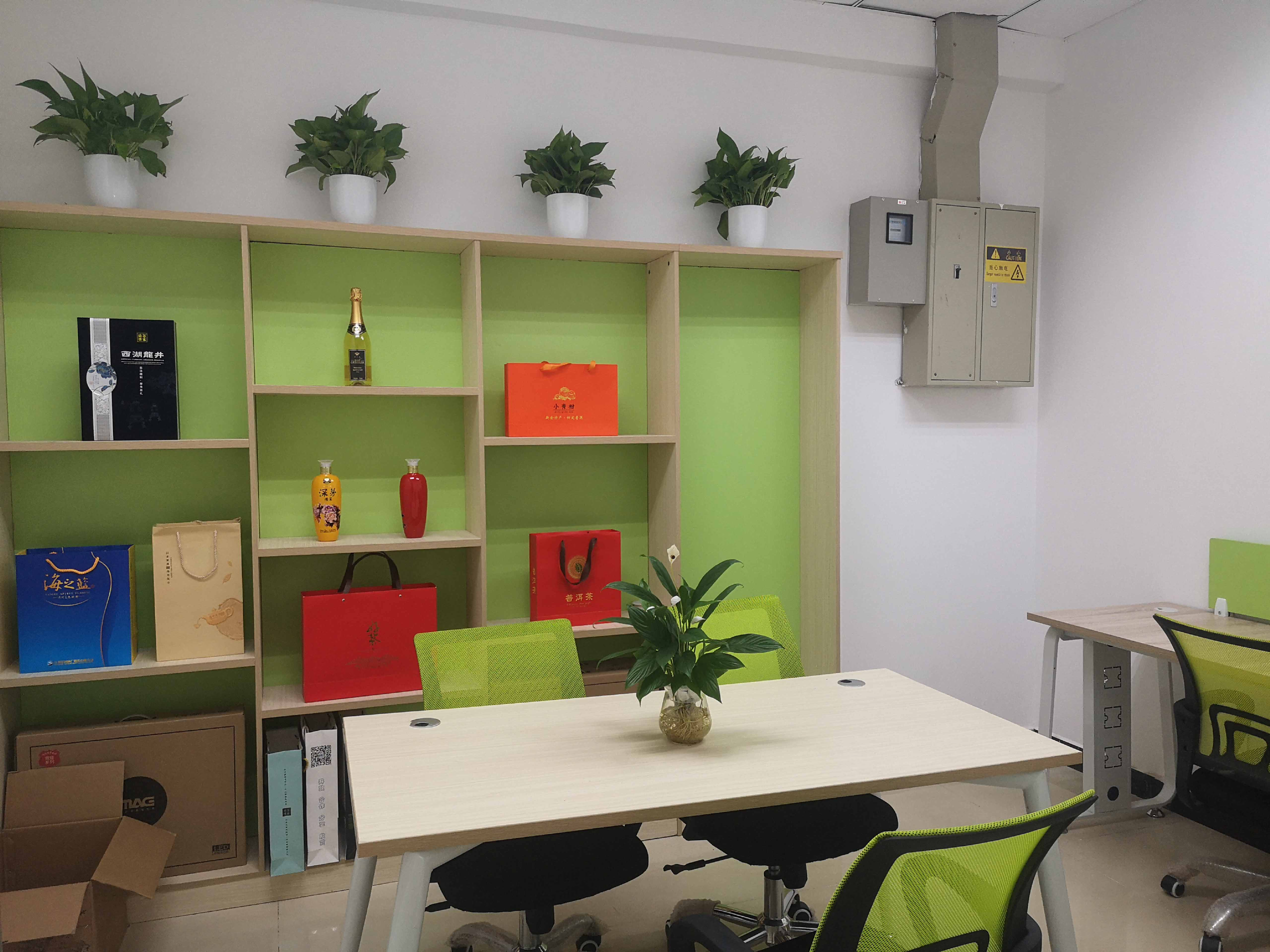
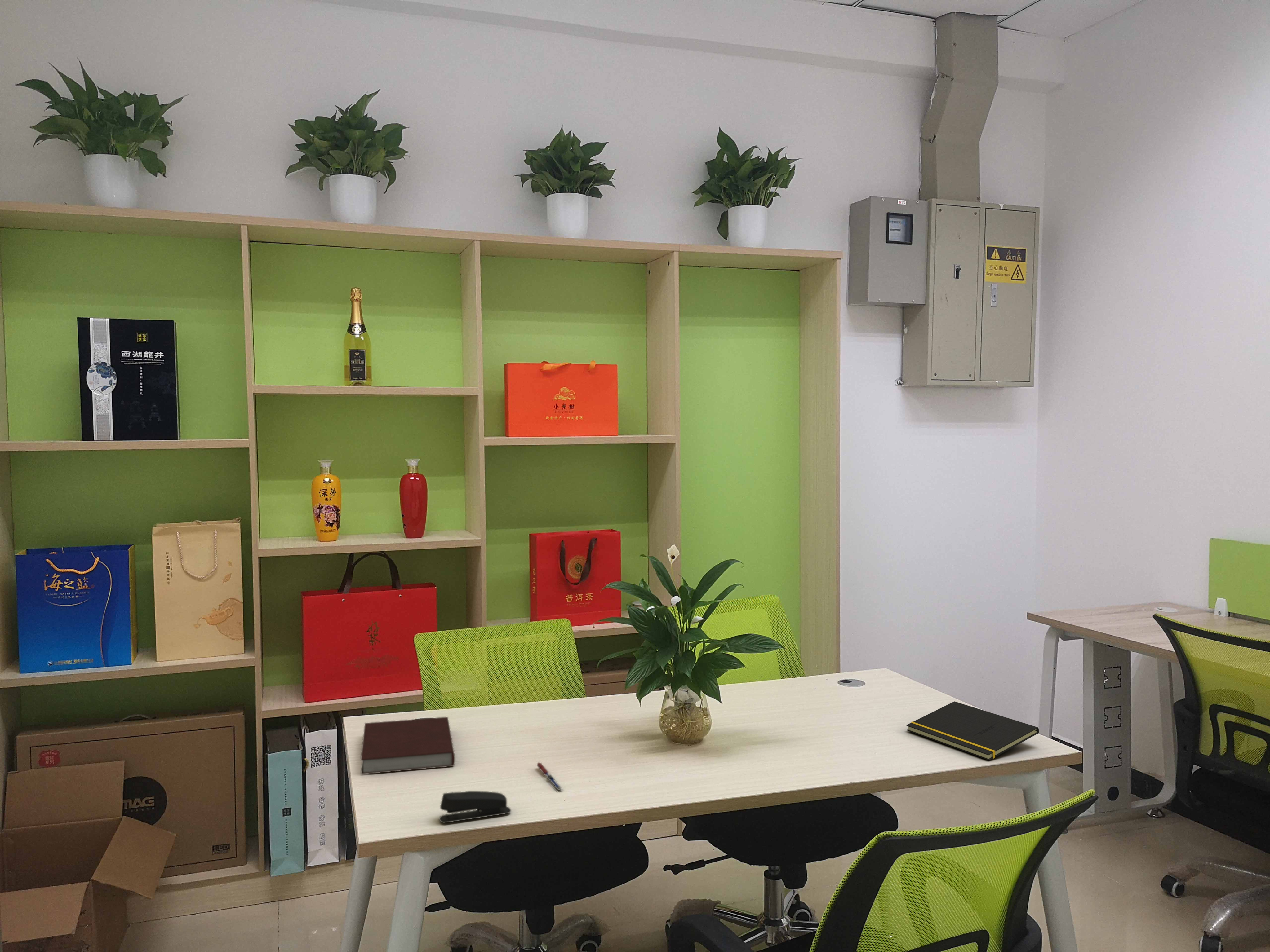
+ notebook (408, 743)
+ stapler (475, 803)
+ pen (549, 776)
+ notepad (971, 729)
